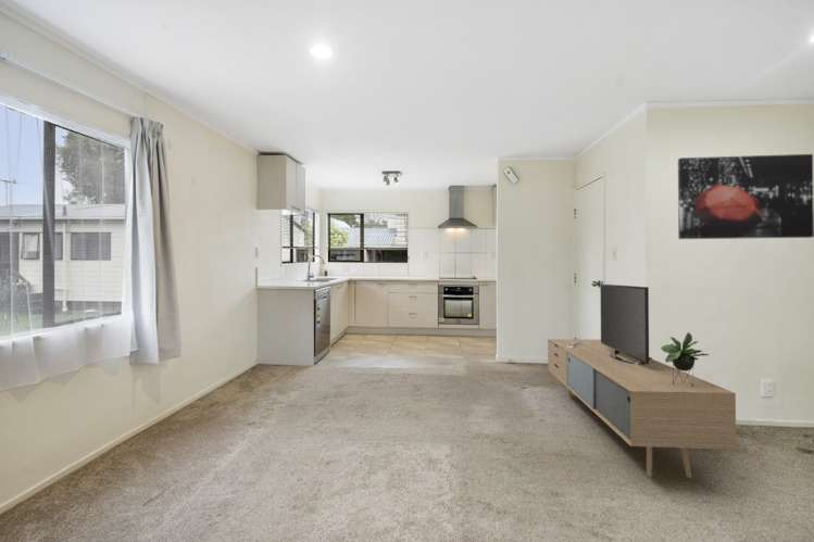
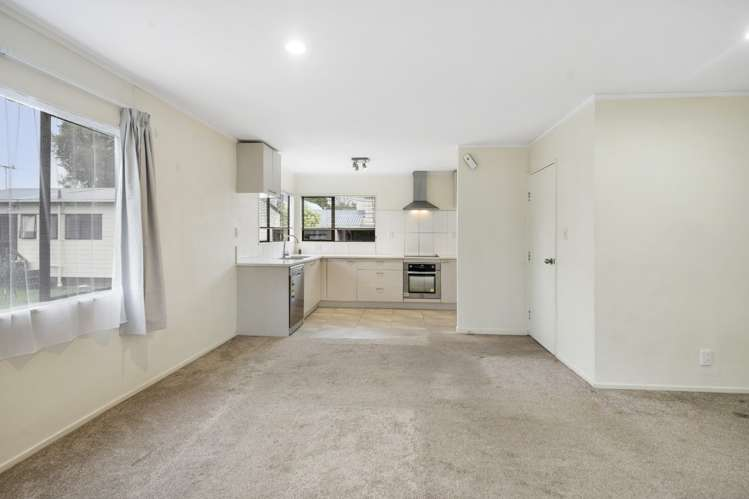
- media console (616, 355)
- wall art (743, 197)
